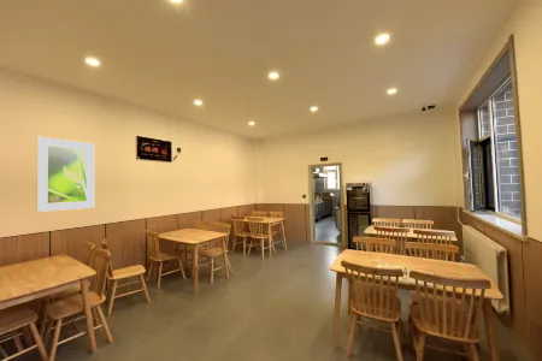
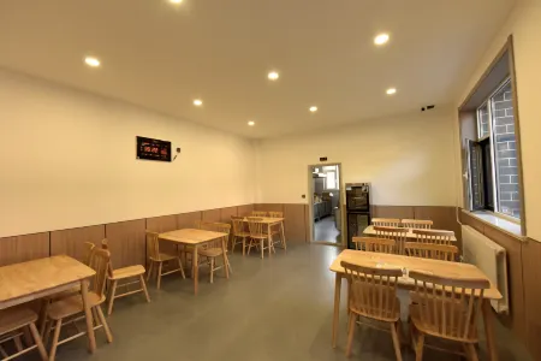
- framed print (67, 174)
